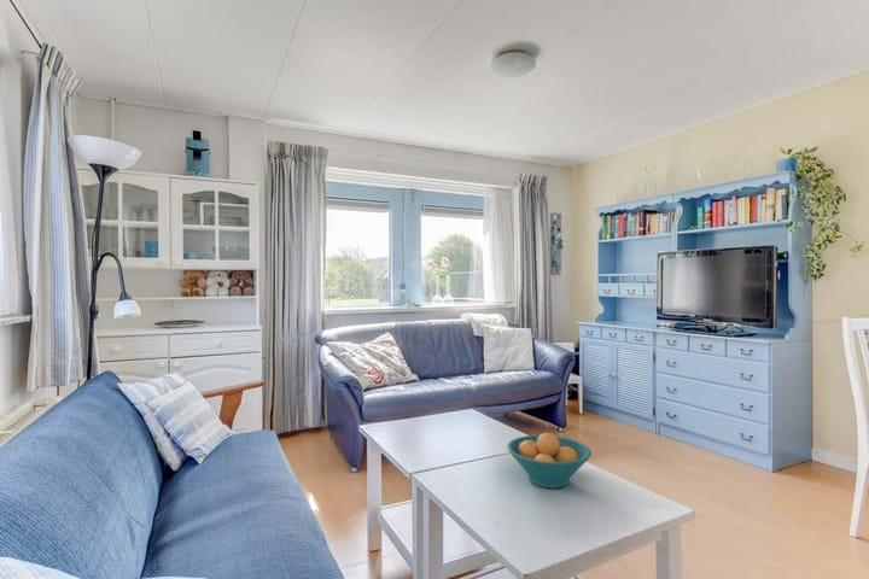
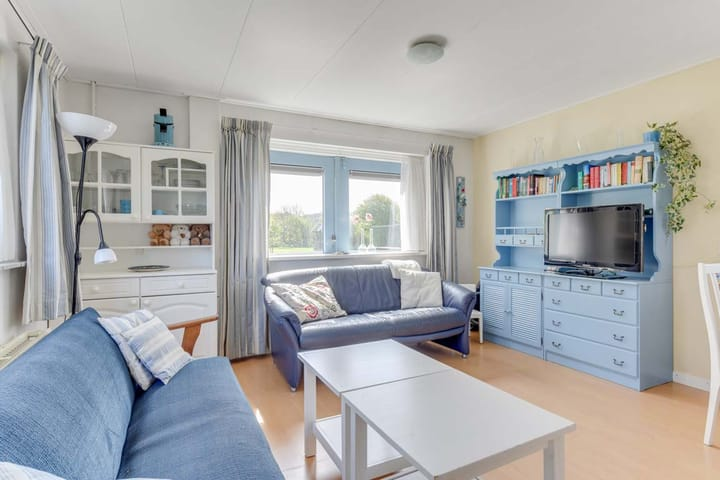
- fruit bowl (548, 456)
